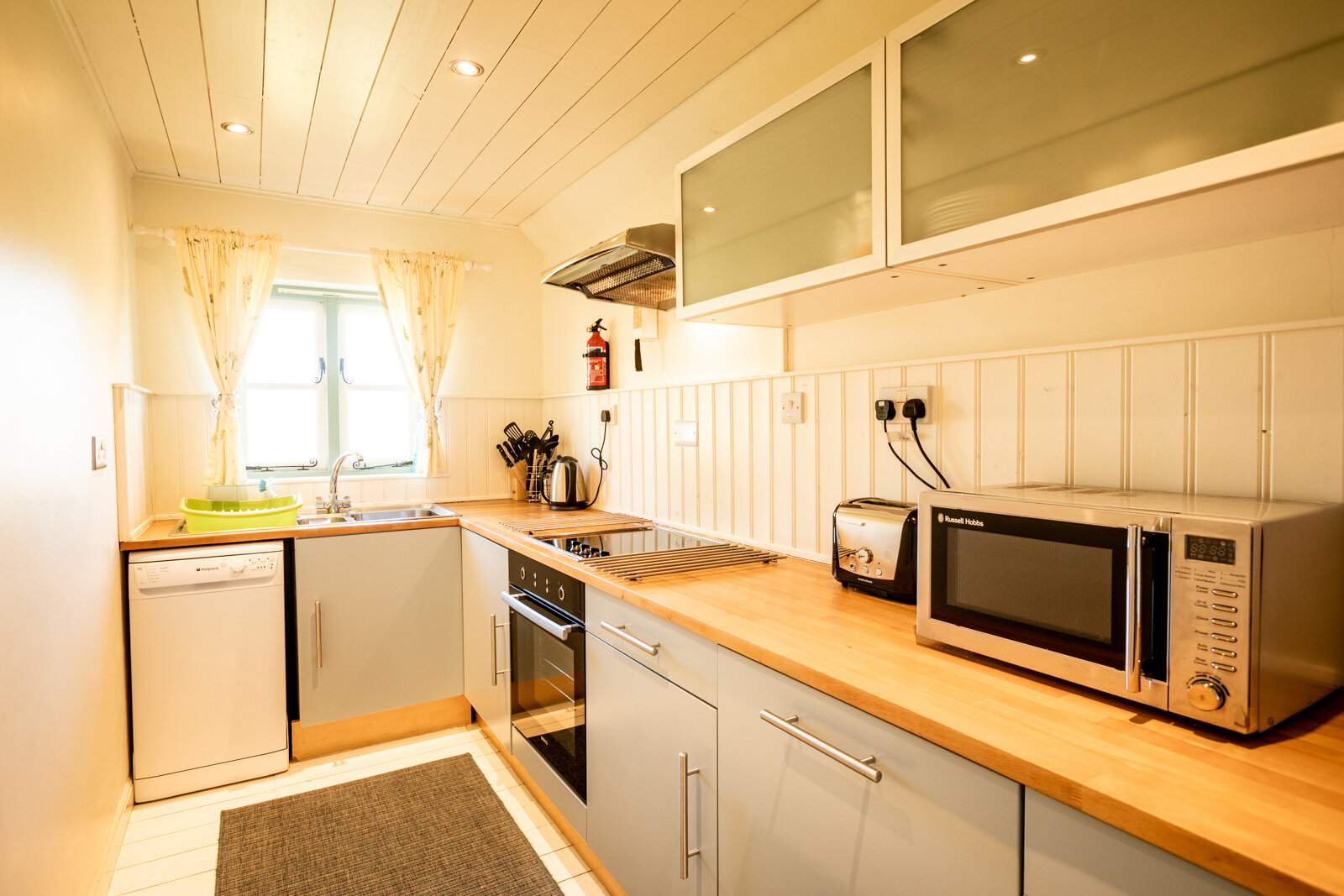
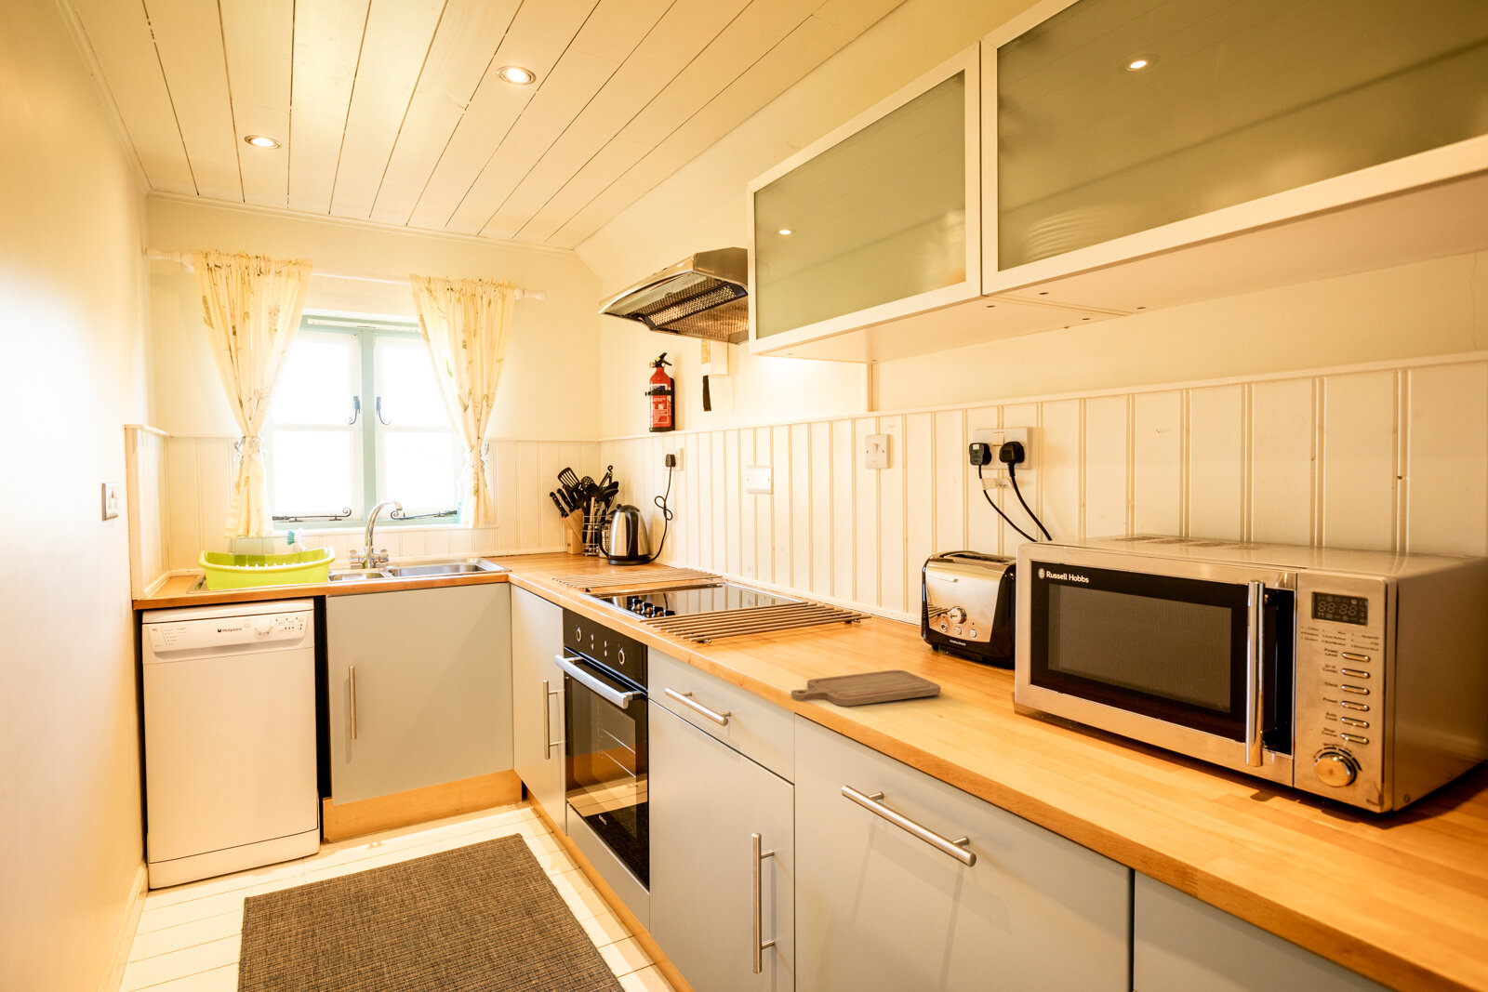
+ chopping board (859, 688)
